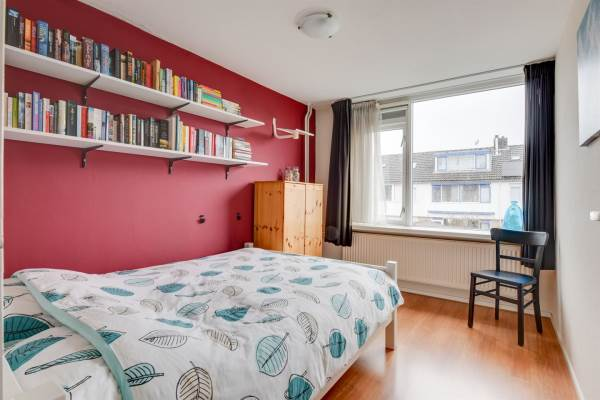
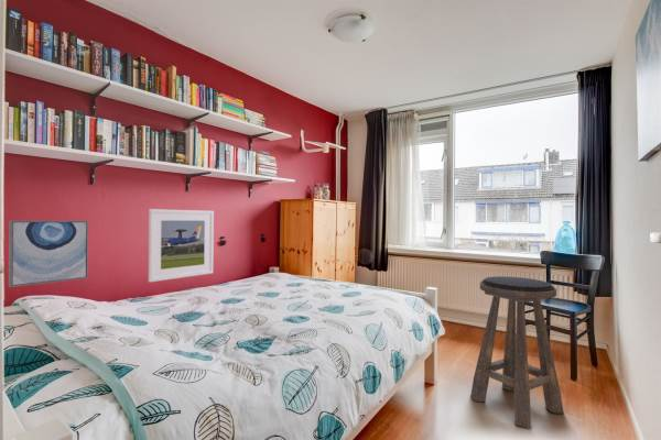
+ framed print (183, 243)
+ stool (516, 342)
+ wall art (51, 251)
